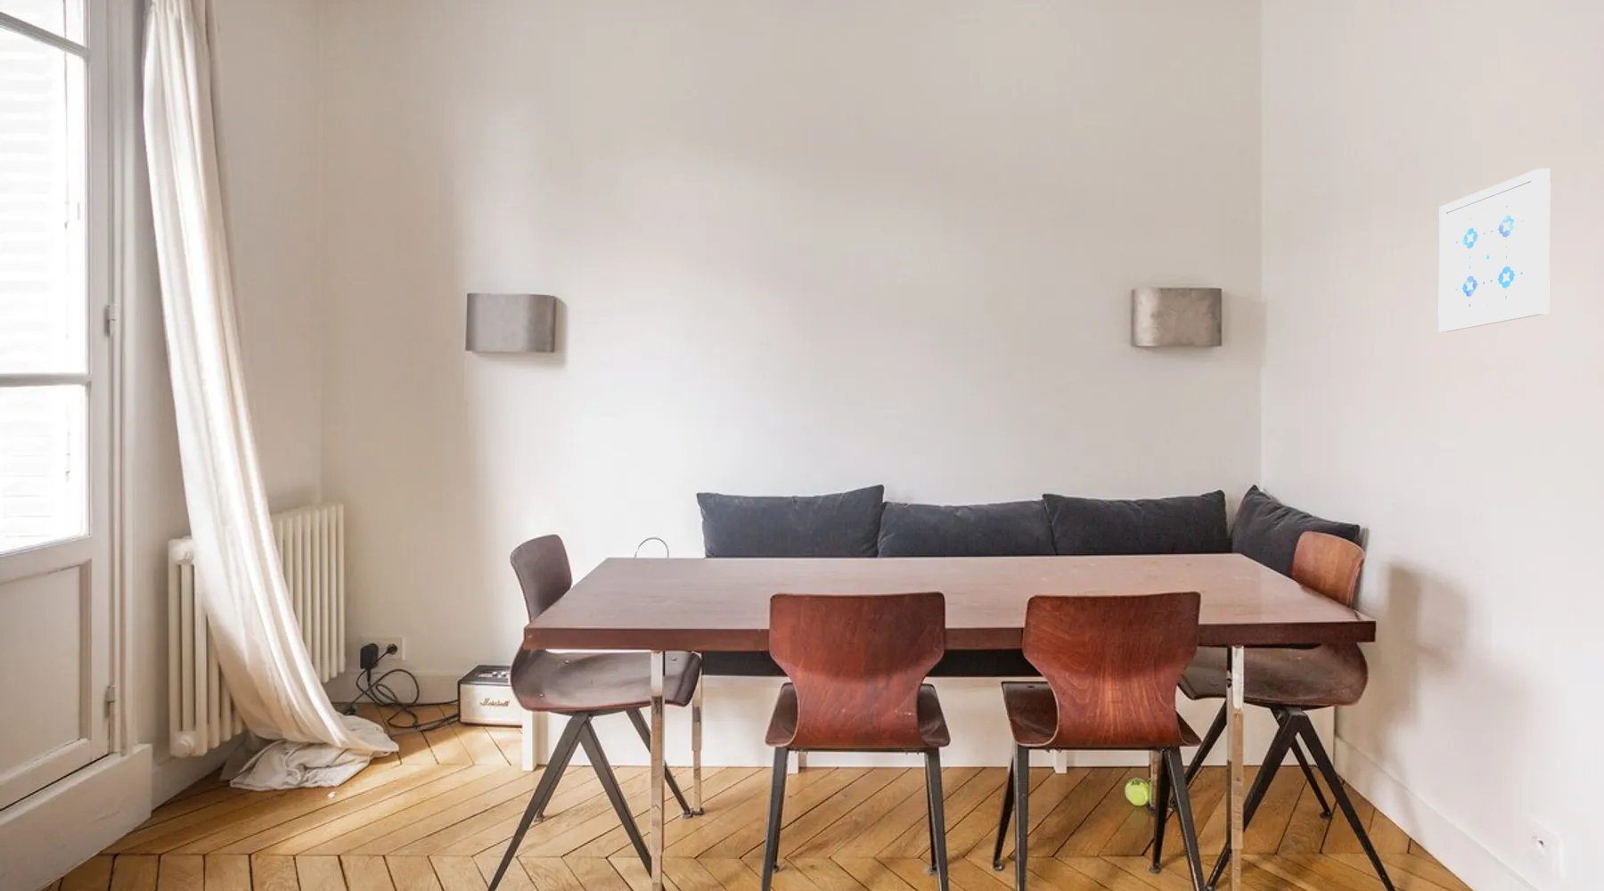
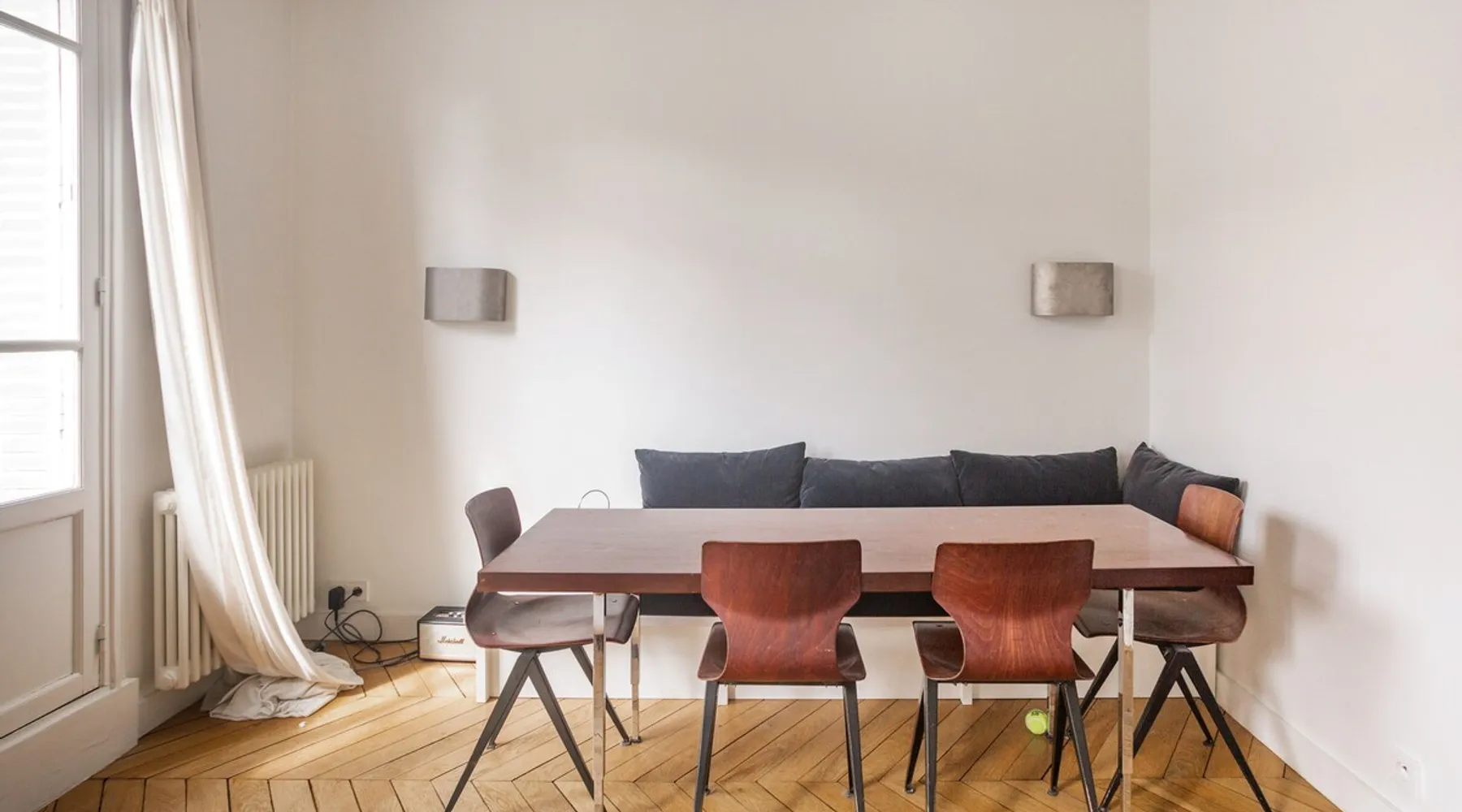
- wall art (1490, 256)
